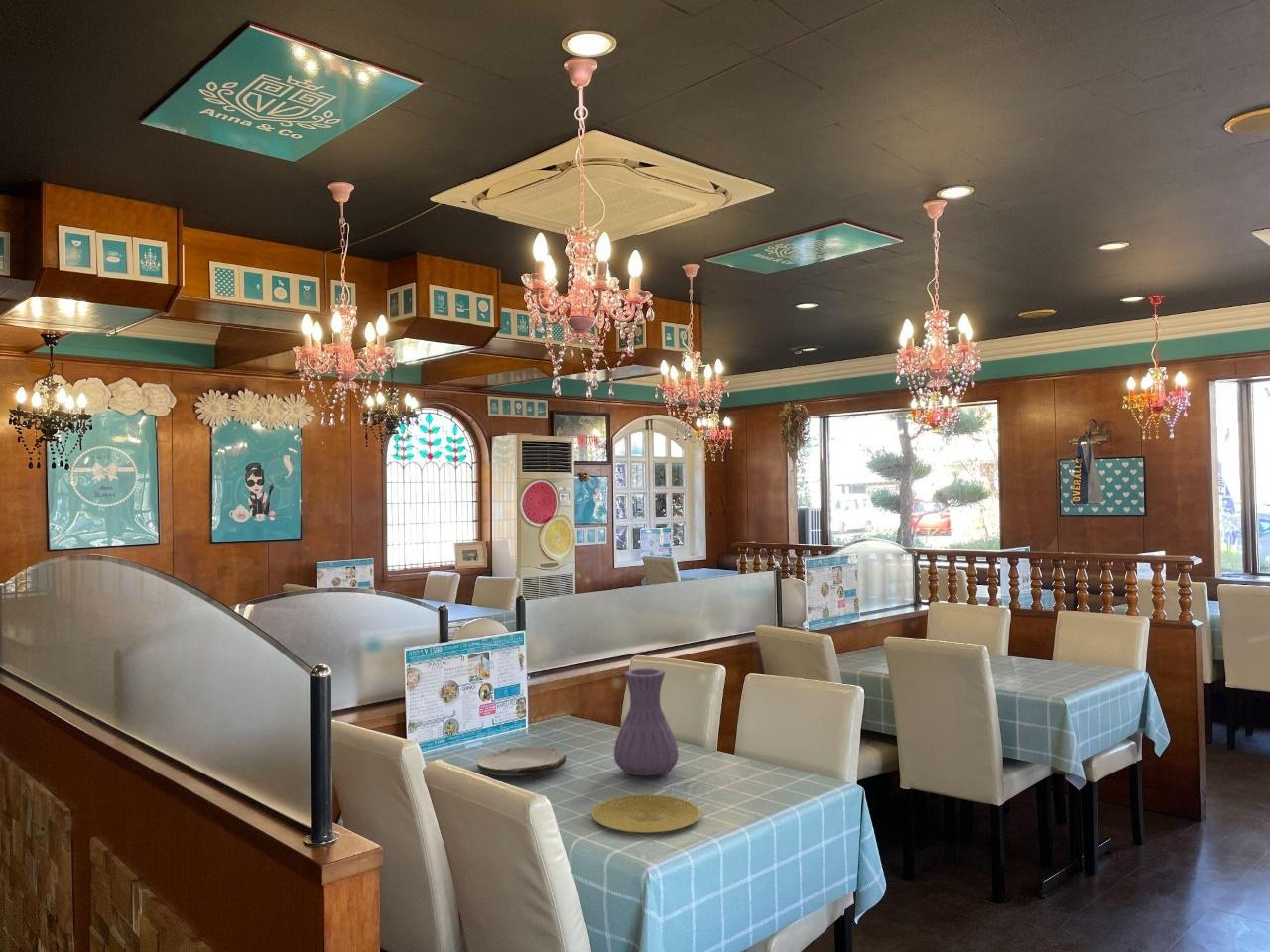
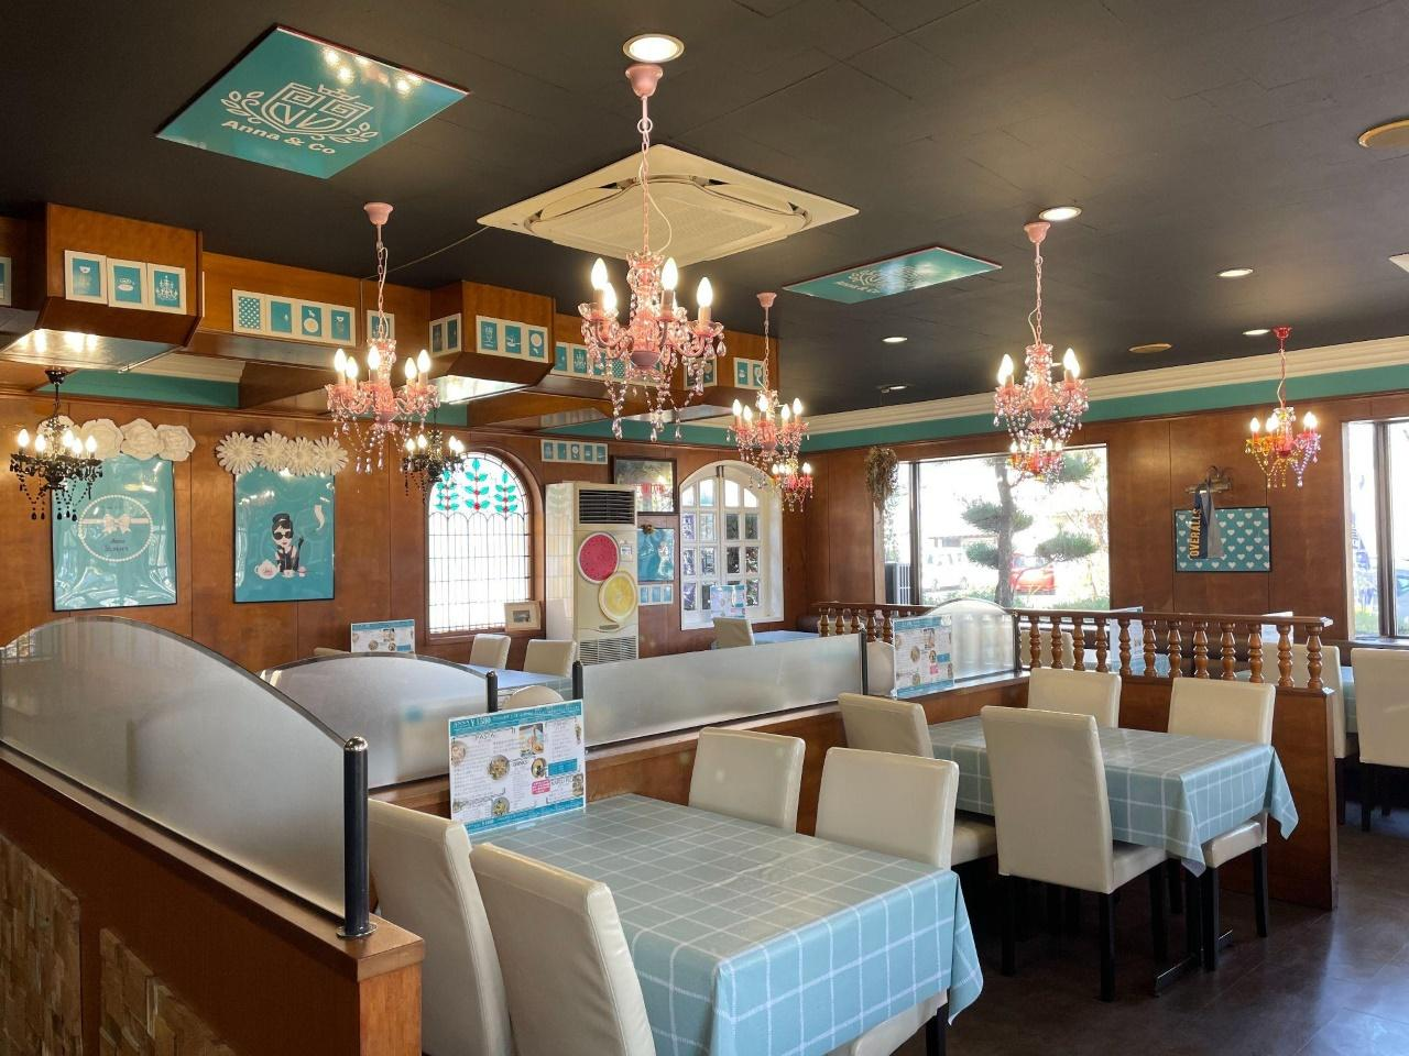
- plate (645, 813)
- vase (645, 722)
- plate (521, 762)
